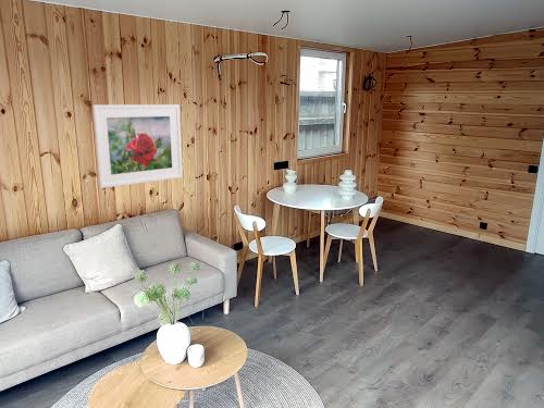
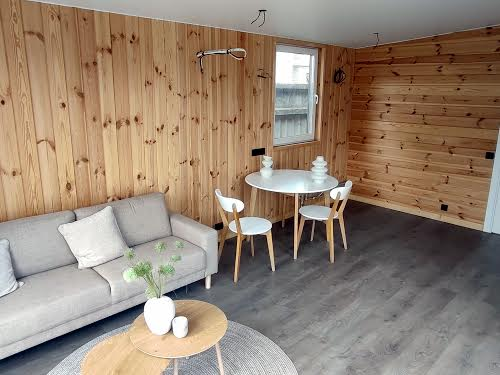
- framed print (140, 144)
